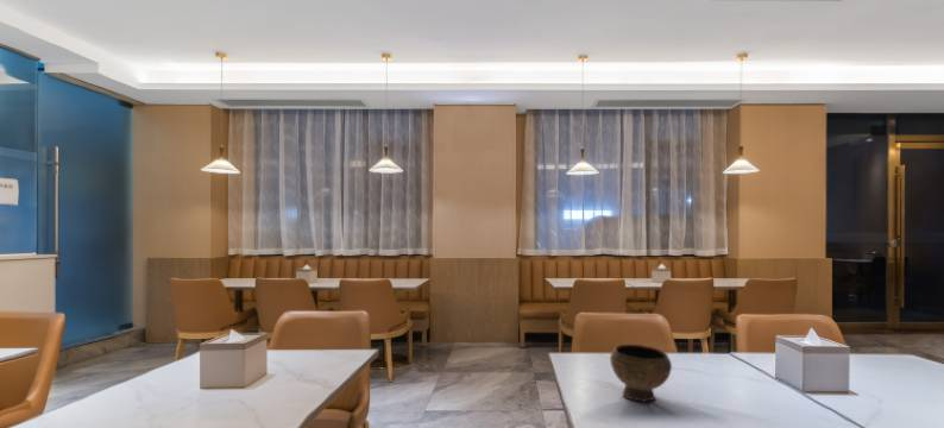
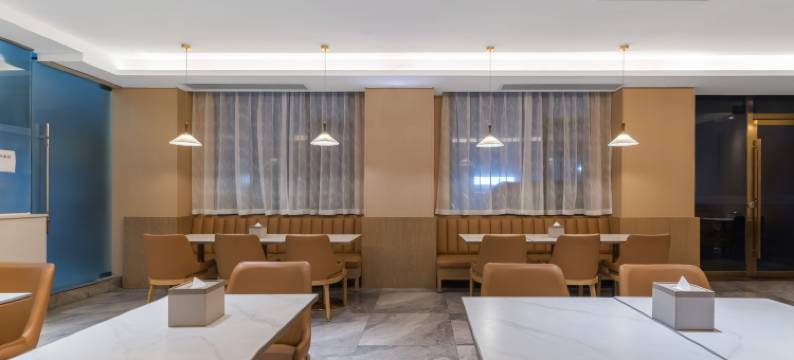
- bowl (640, 372)
